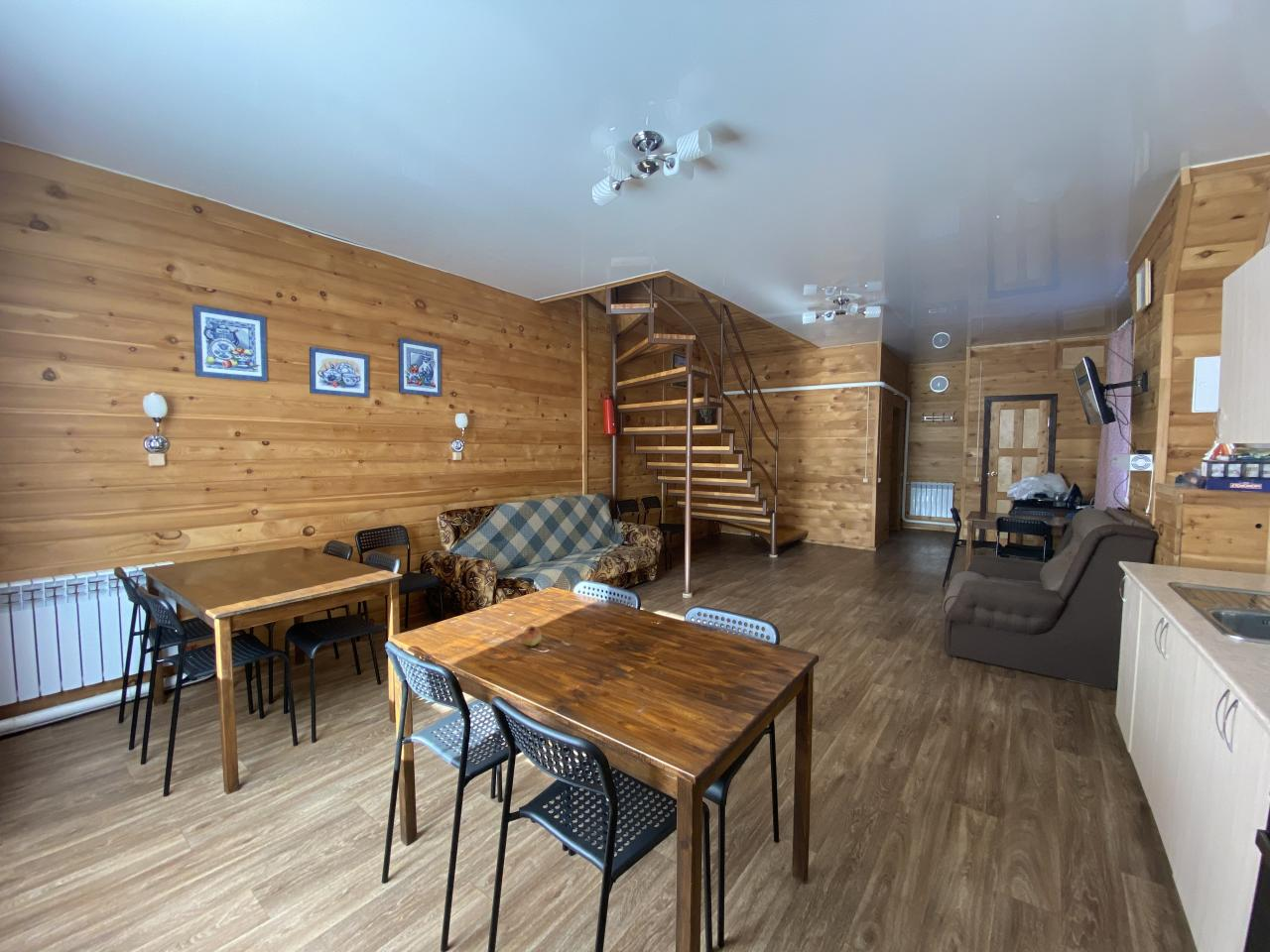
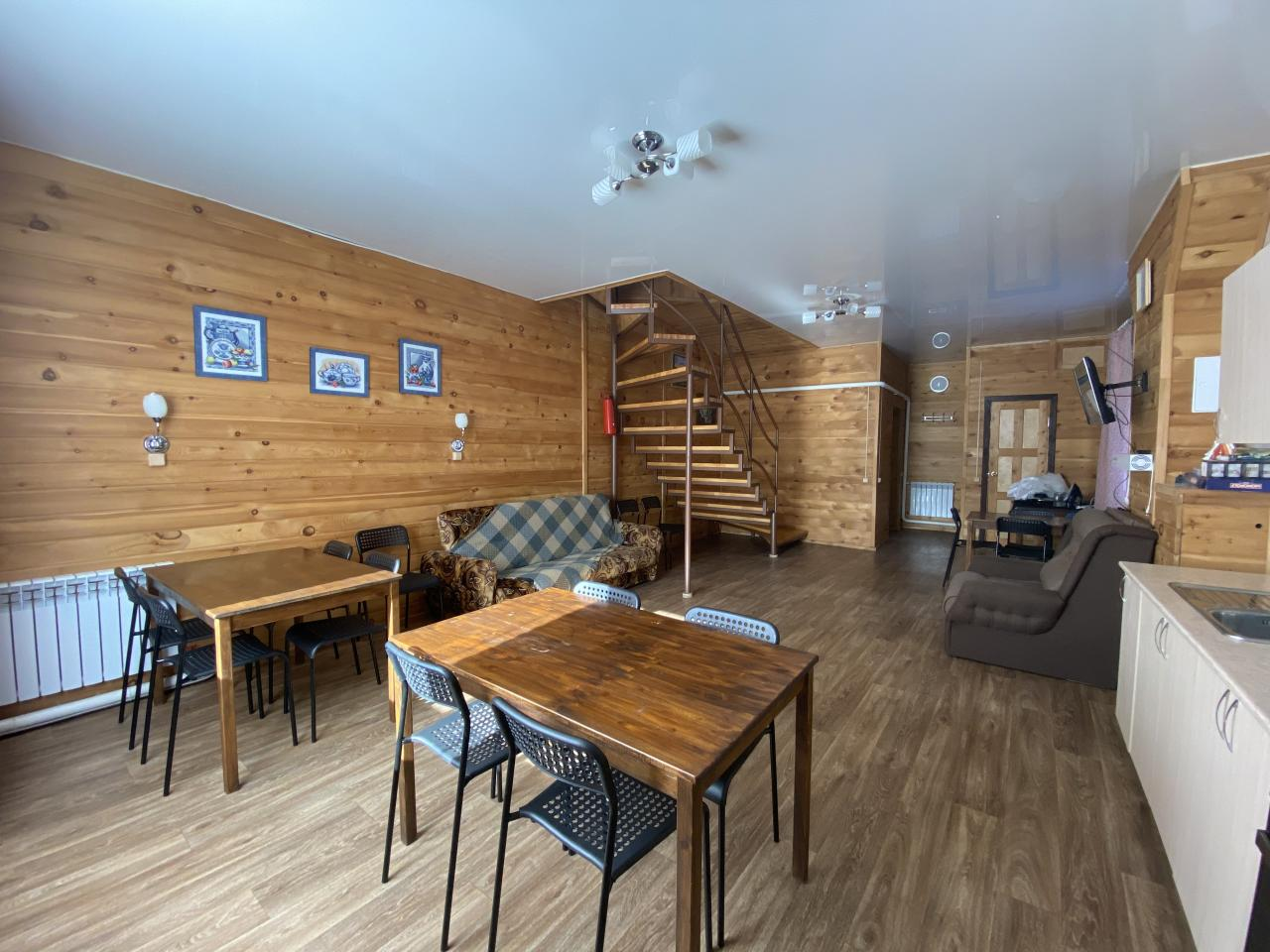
- fruit (532, 635)
